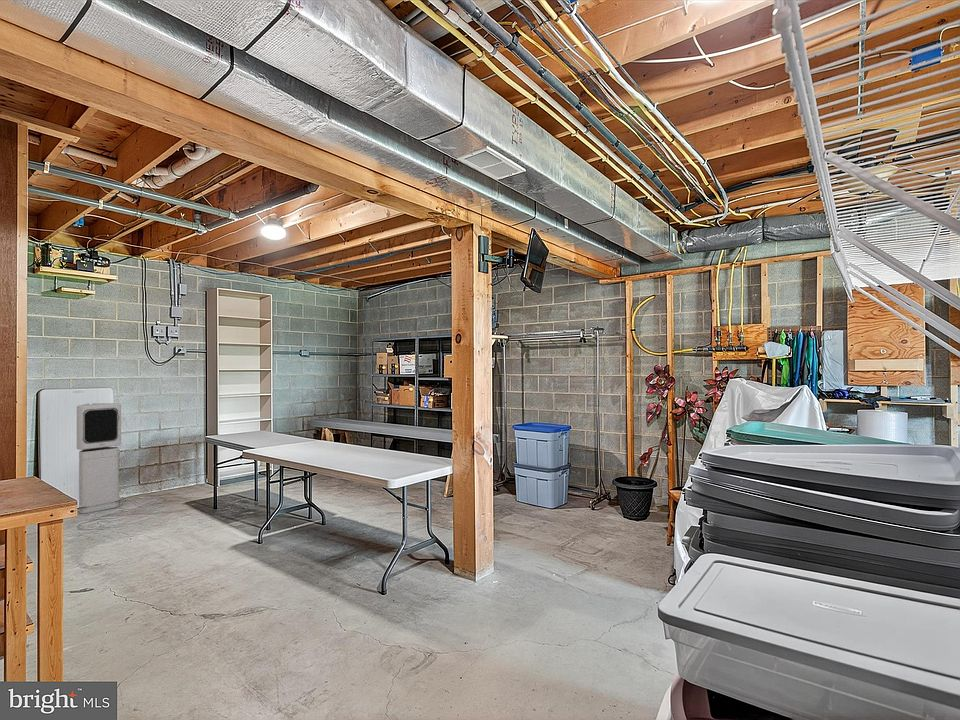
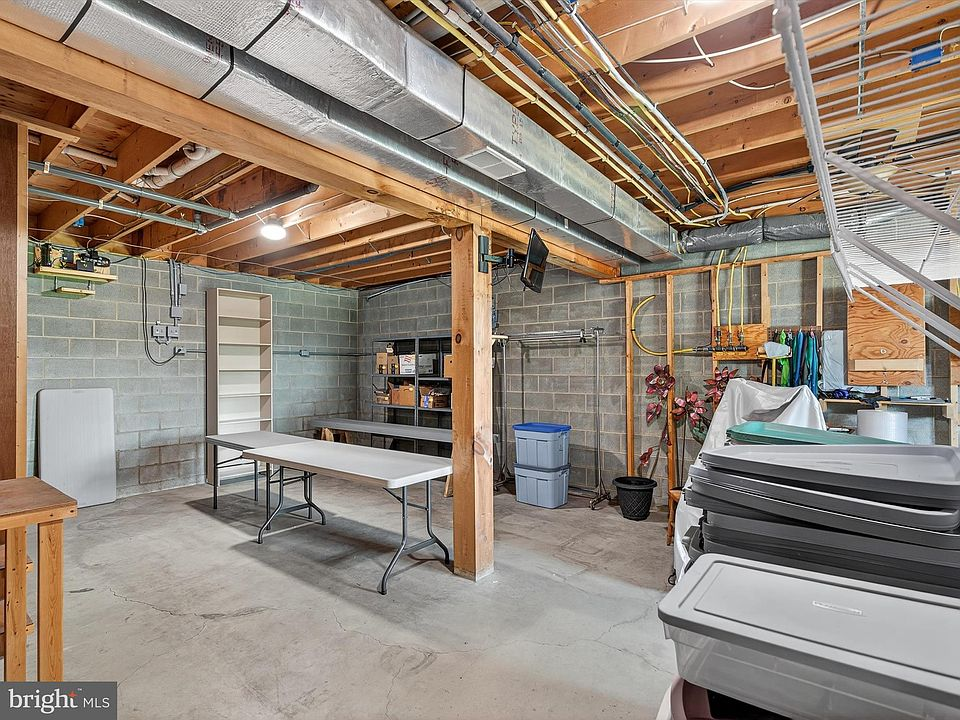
- air purifier (95, 455)
